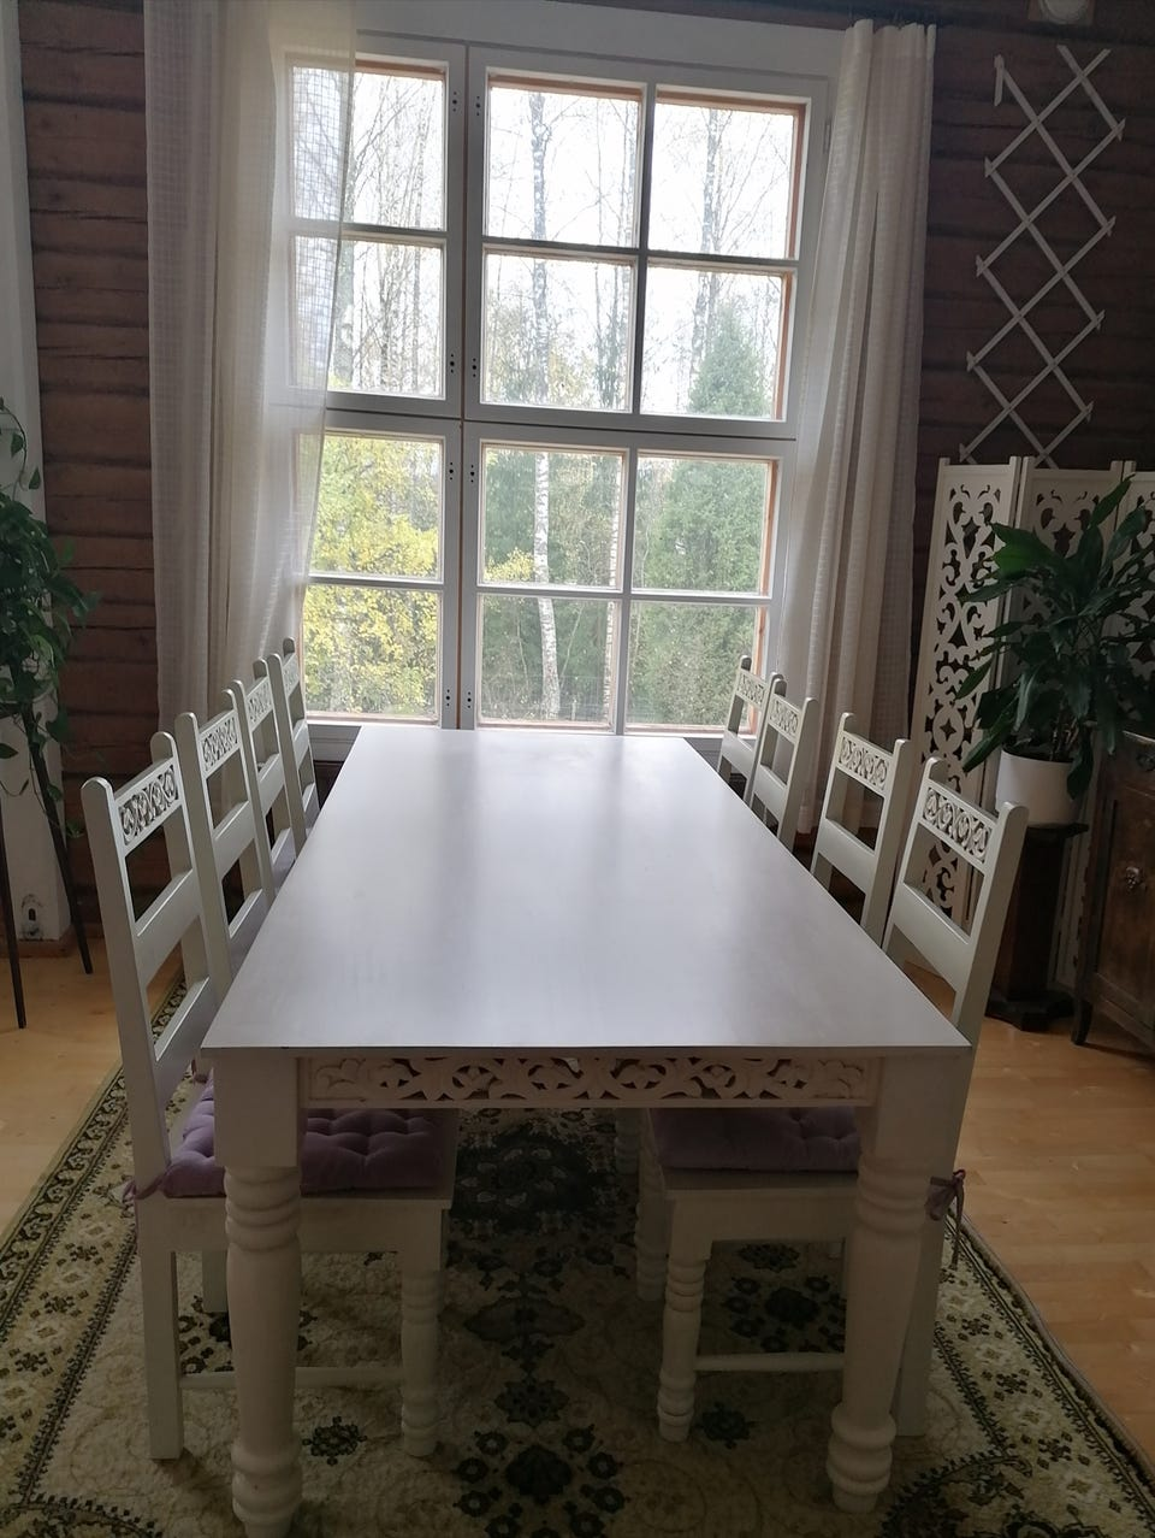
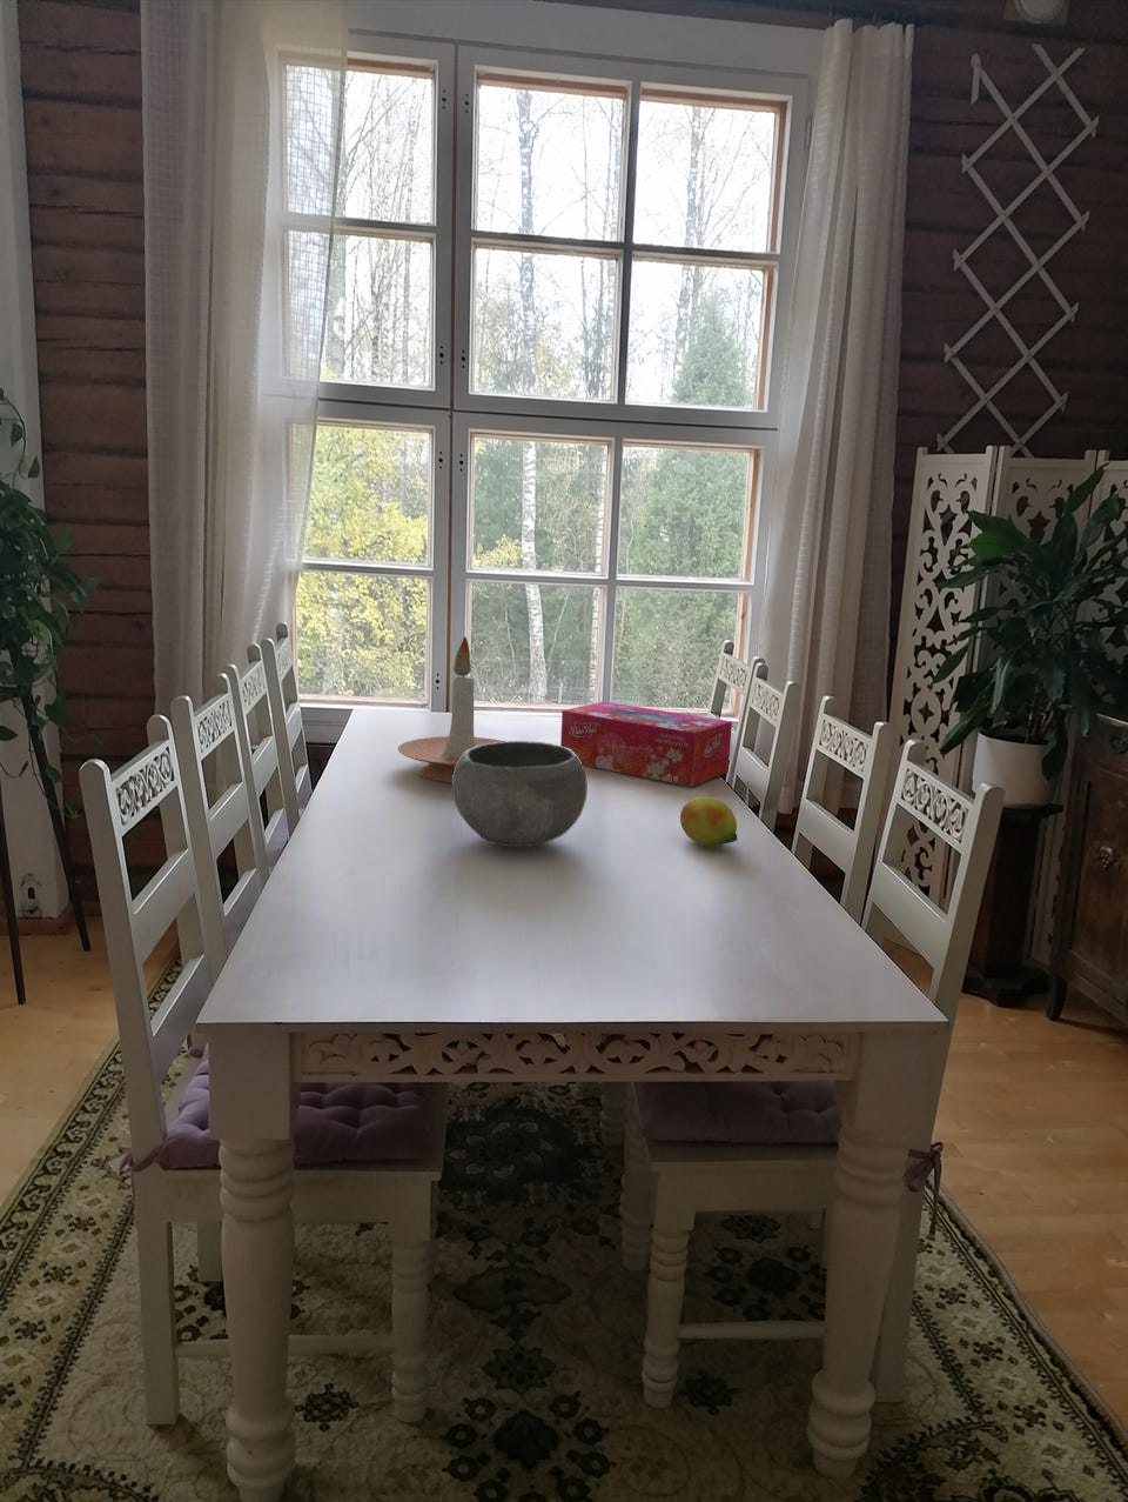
+ bowl (518, 797)
+ candle holder (462, 704)
+ fruit (709, 822)
+ tissue box (643, 741)
